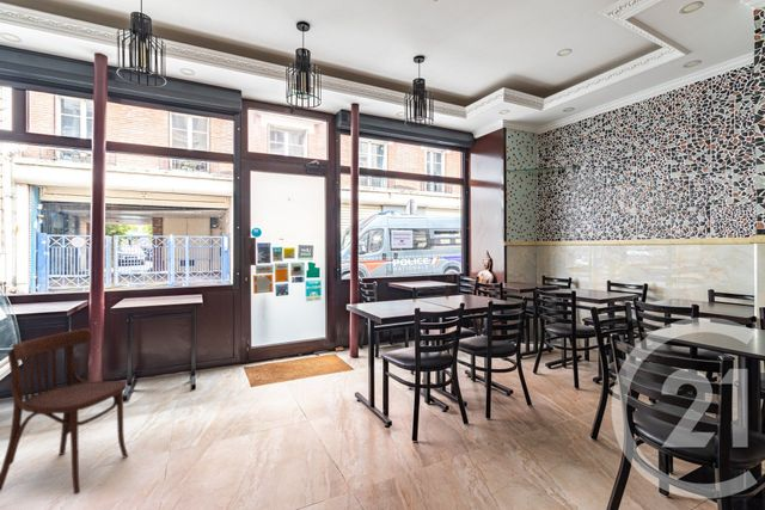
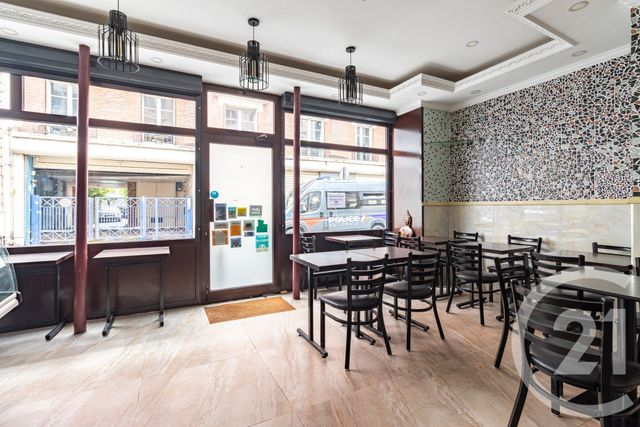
- dining chair (69, 404)
